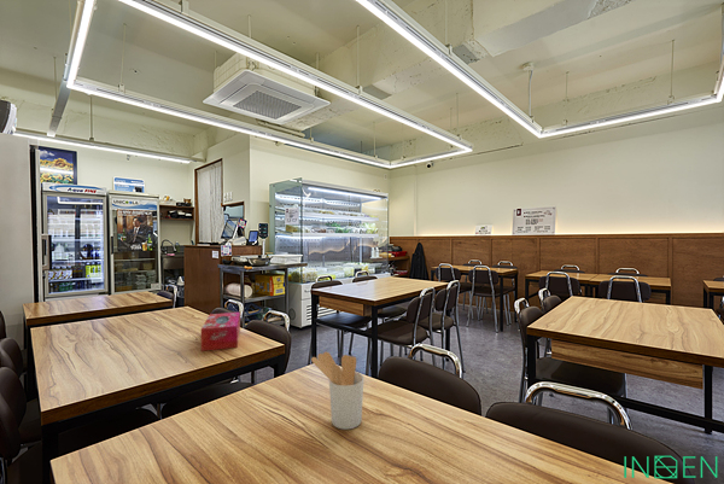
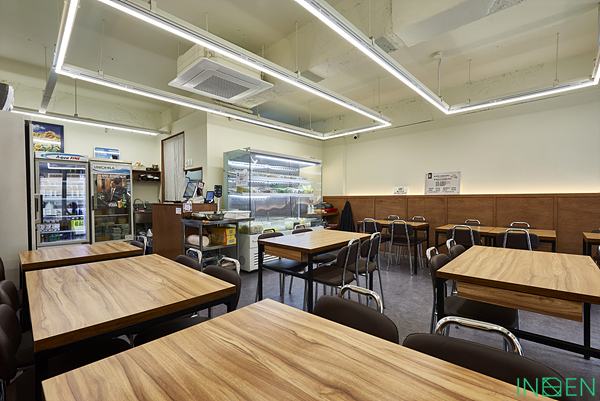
- tissue box (222, 330)
- utensil holder (338, 386)
